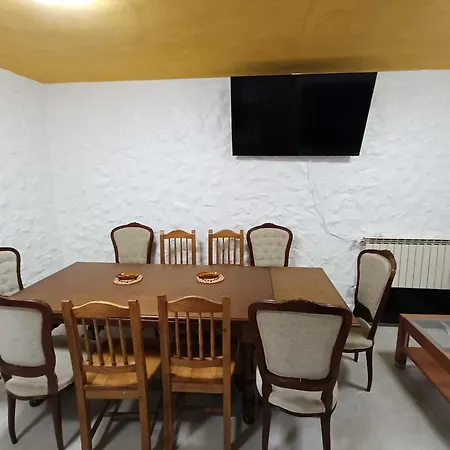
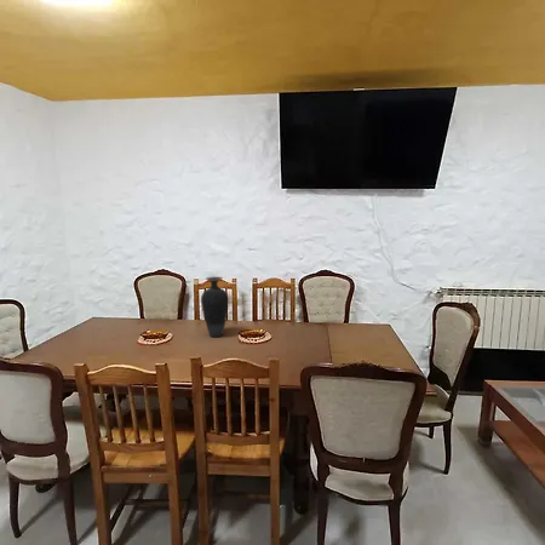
+ vase (214, 306)
